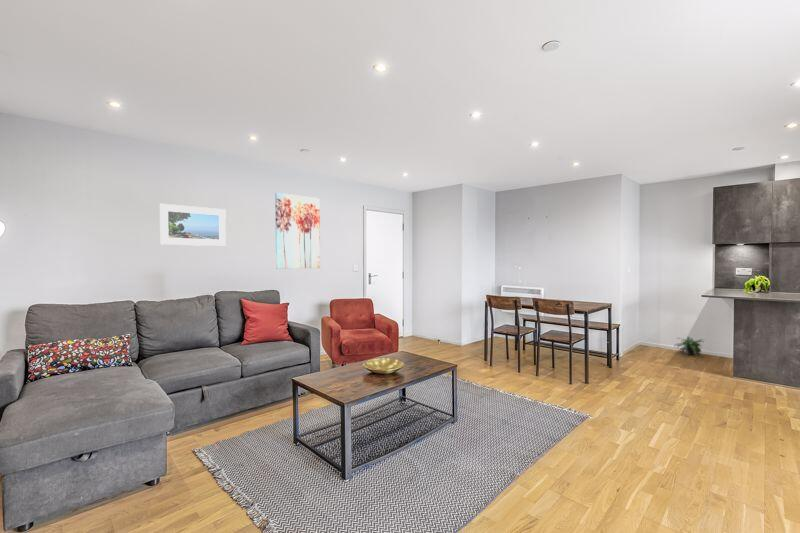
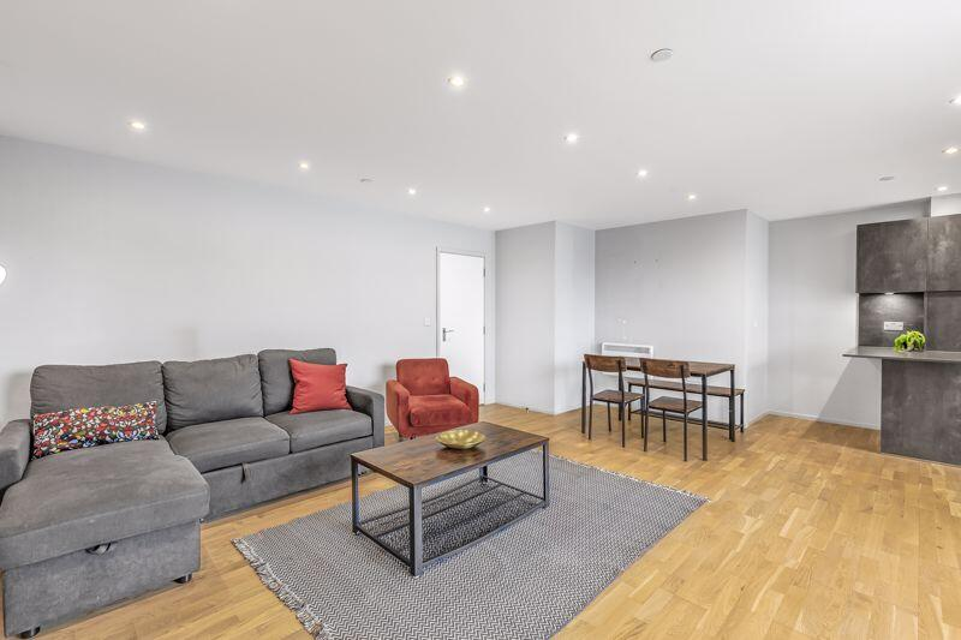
- potted plant (689, 345)
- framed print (194, 226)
- wall art (298, 232)
